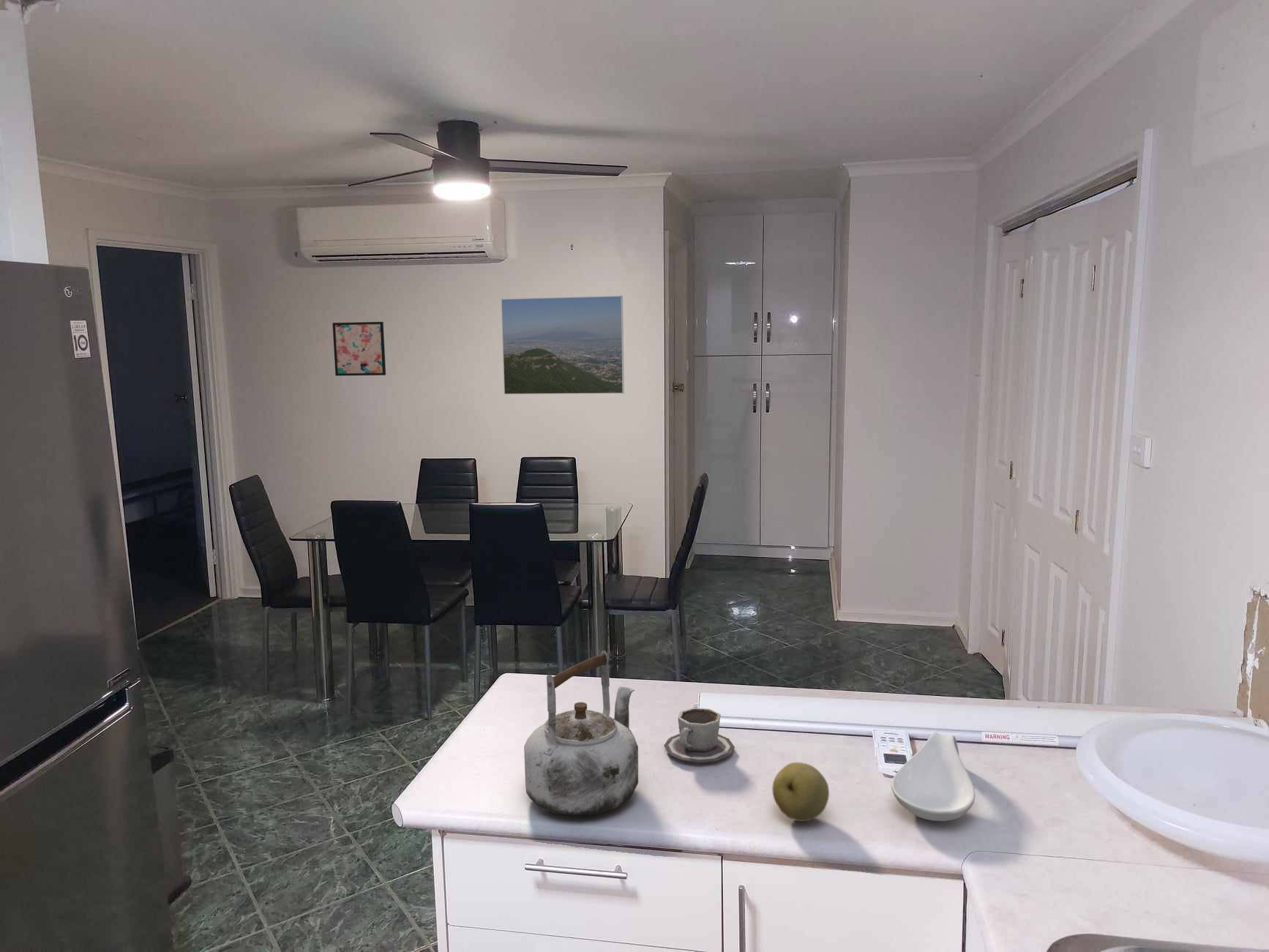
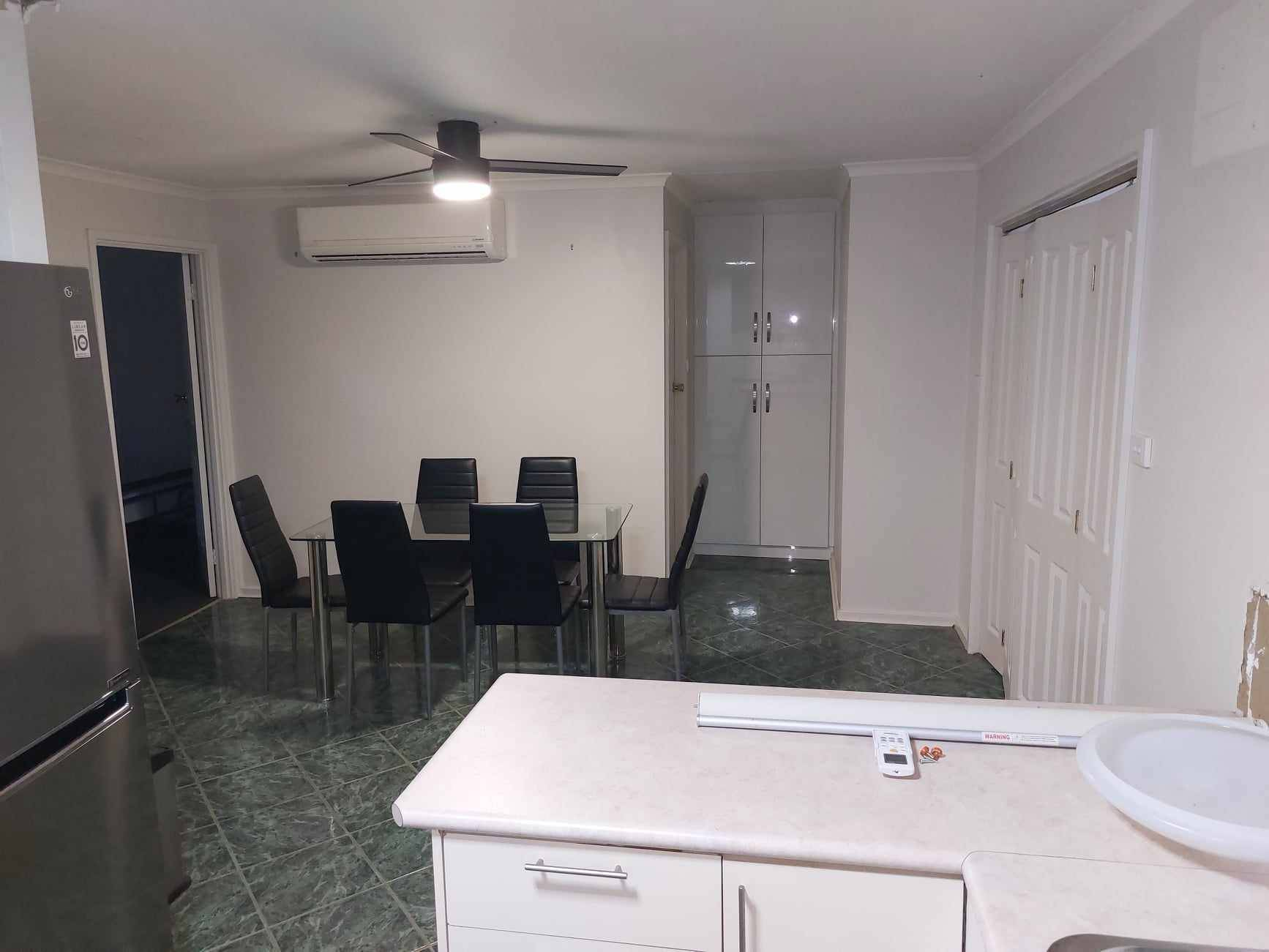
- cup (699, 732)
- kettle (589, 724)
- spoon rest (936, 772)
- wall art (359, 348)
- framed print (562, 345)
- fruit (800, 792)
